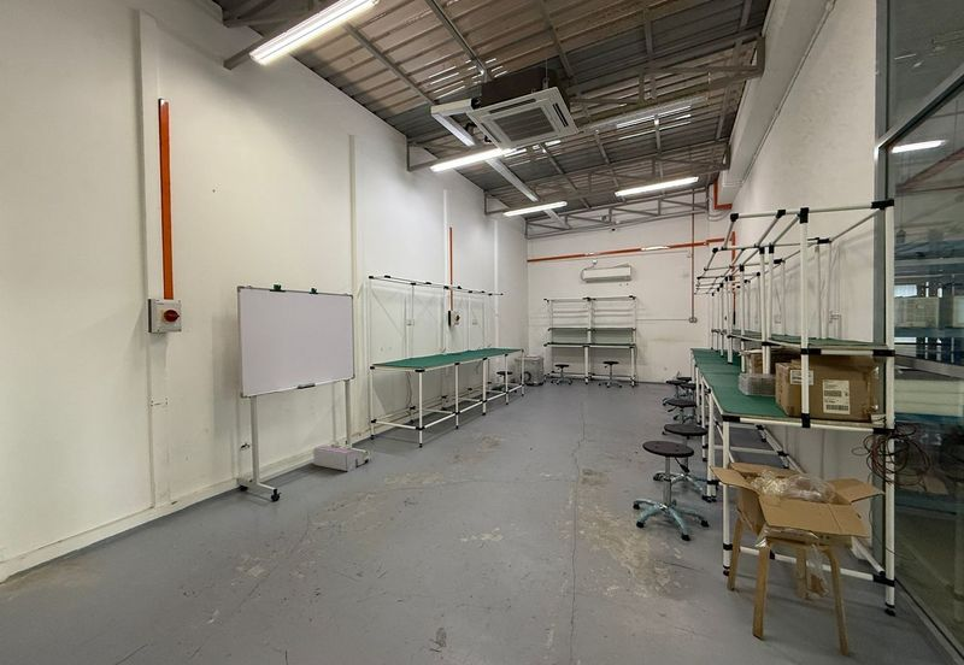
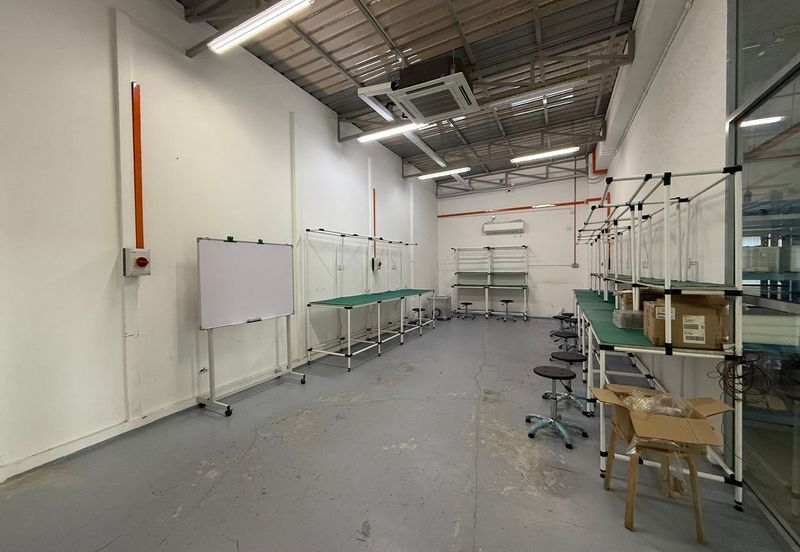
- architectural model (340, 453)
